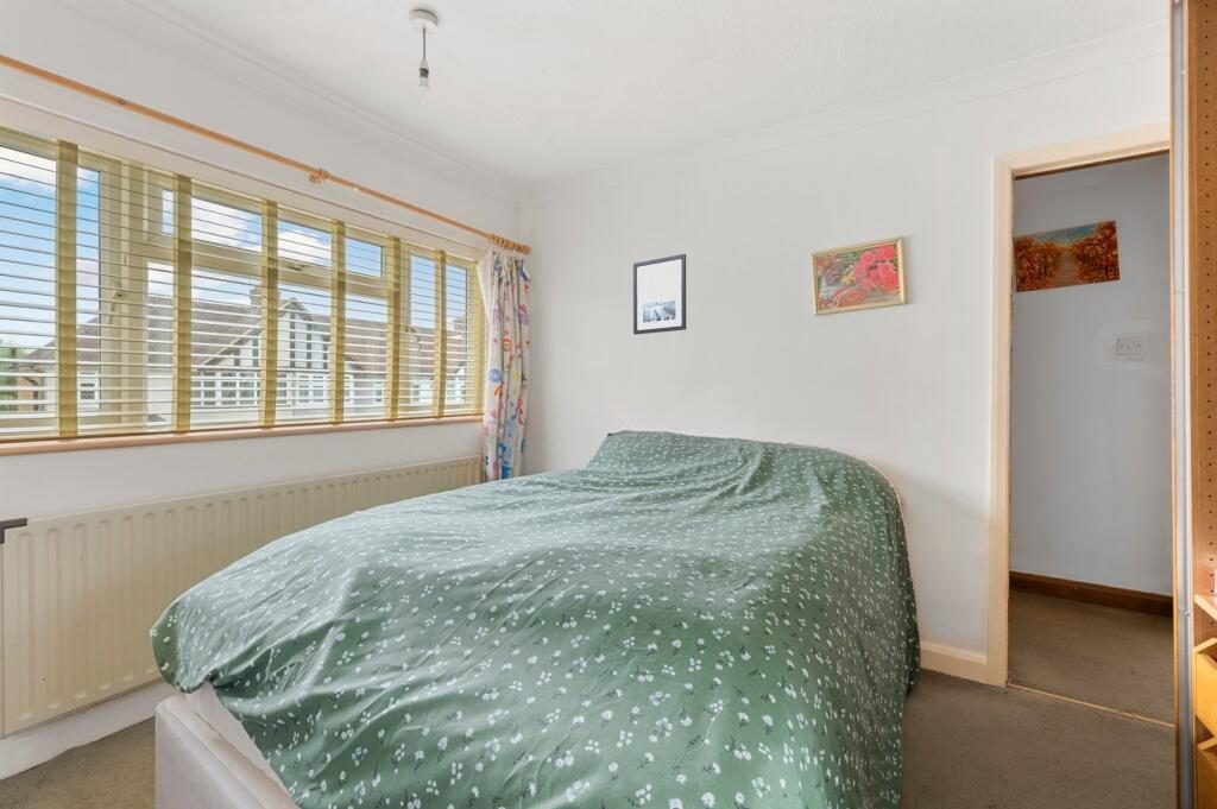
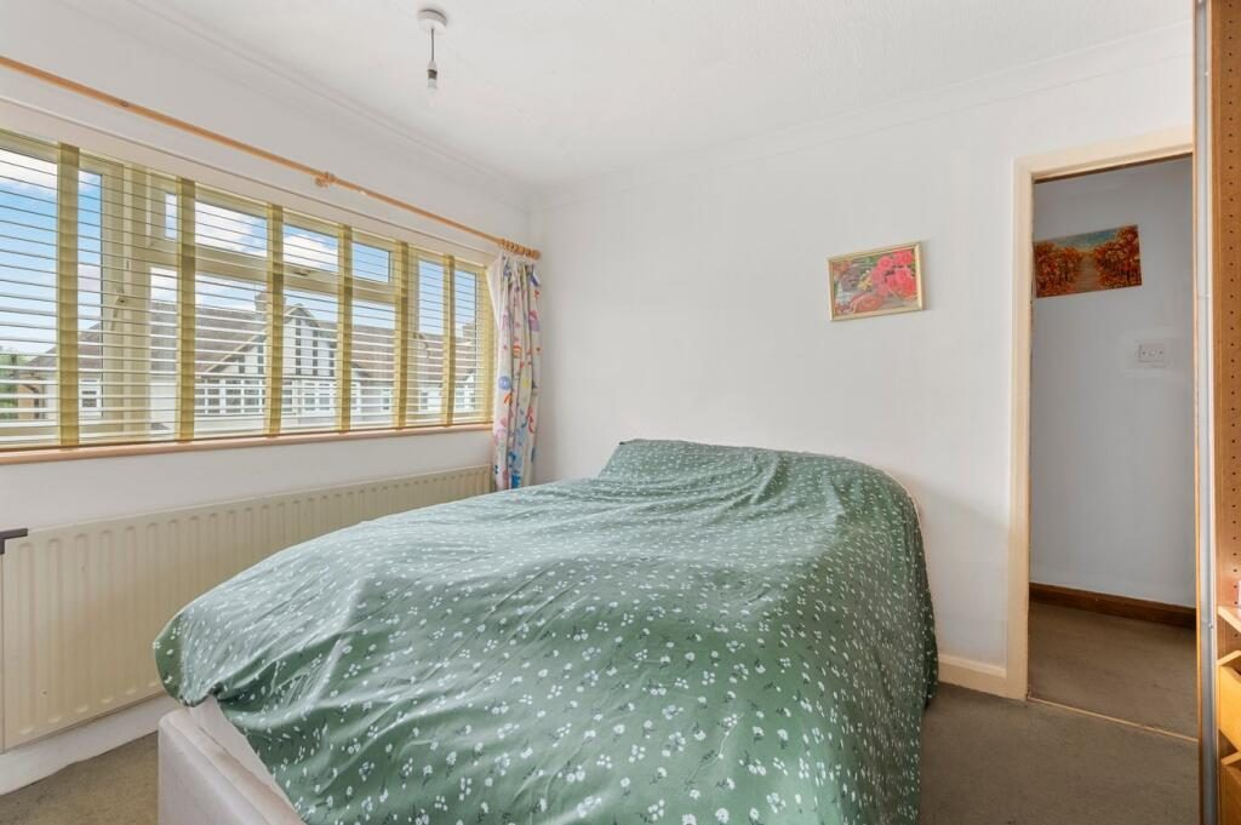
- wall art (658, 295)
